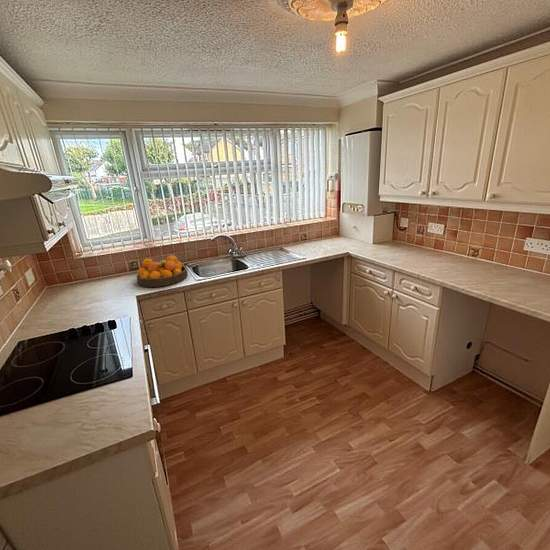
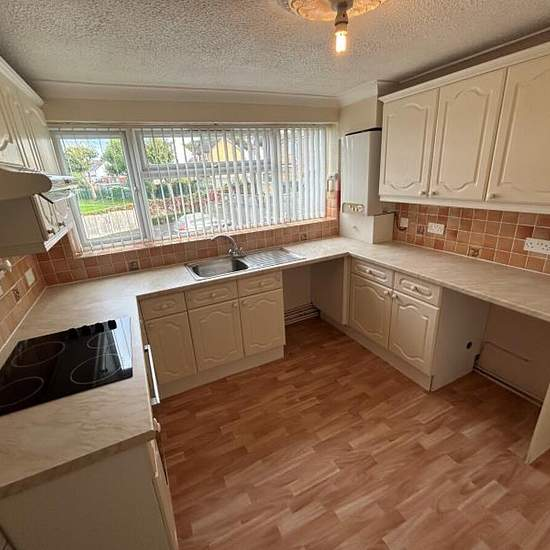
- fruit bowl (161, 268)
